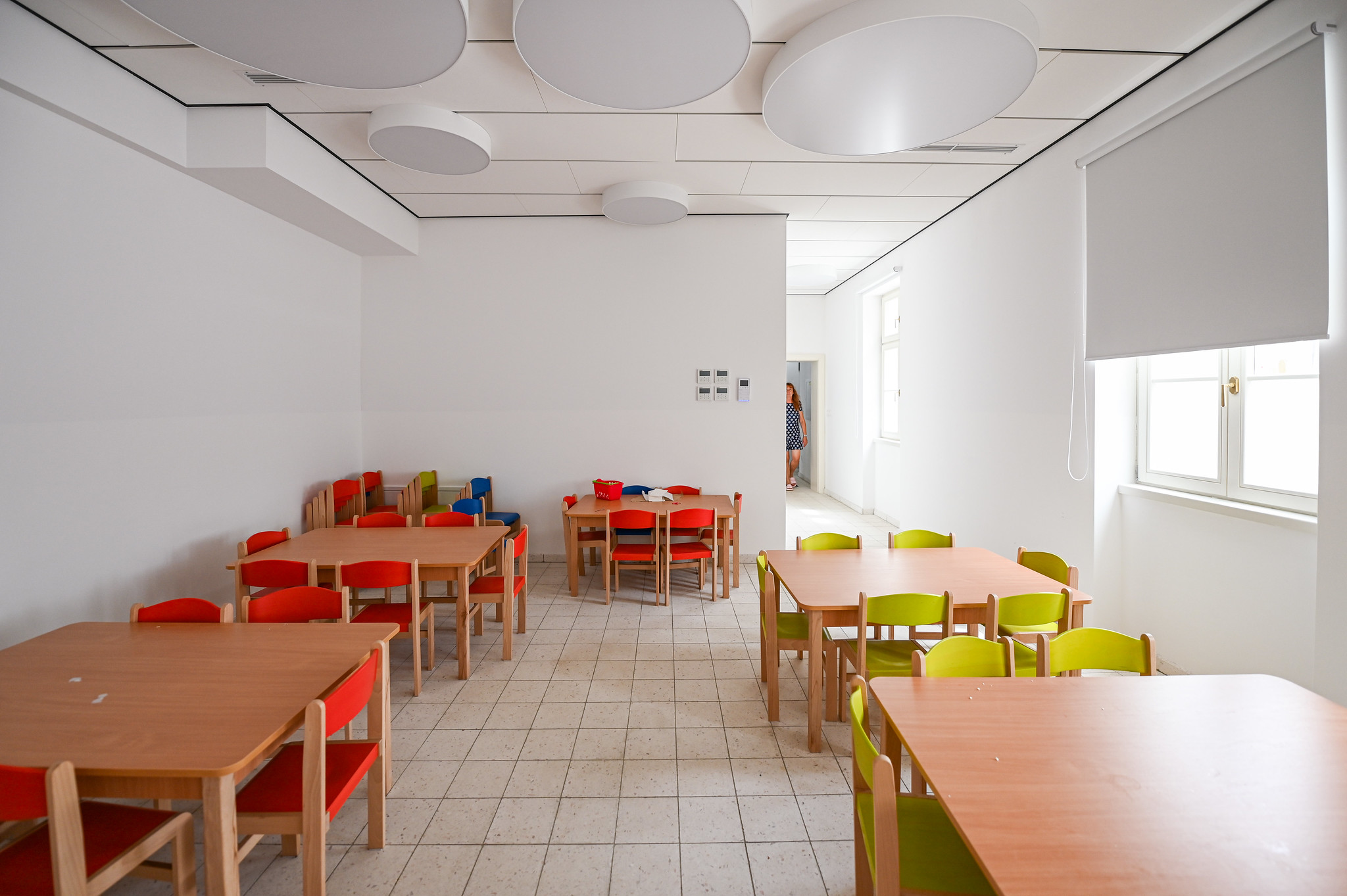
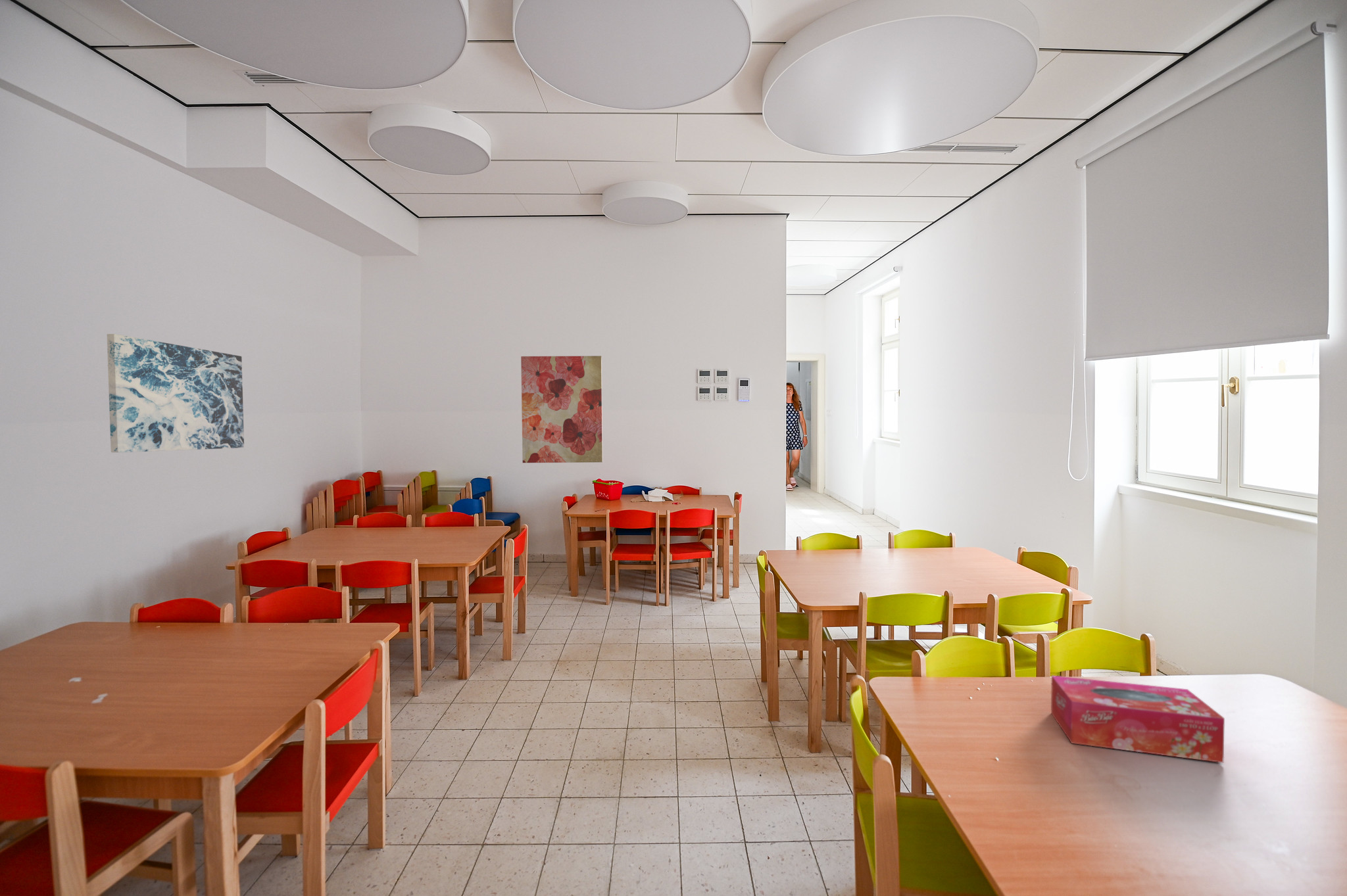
+ tissue box (1131, 715)
+ wall art (184, 398)
+ wall art (562, 410)
